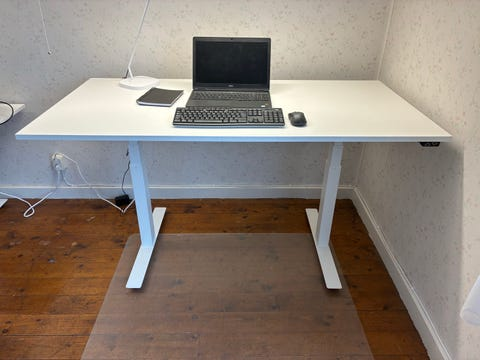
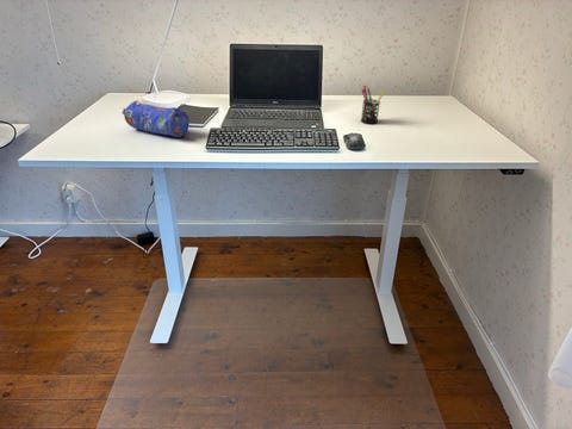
+ pen holder (369, 104)
+ pencil case (155, 118)
